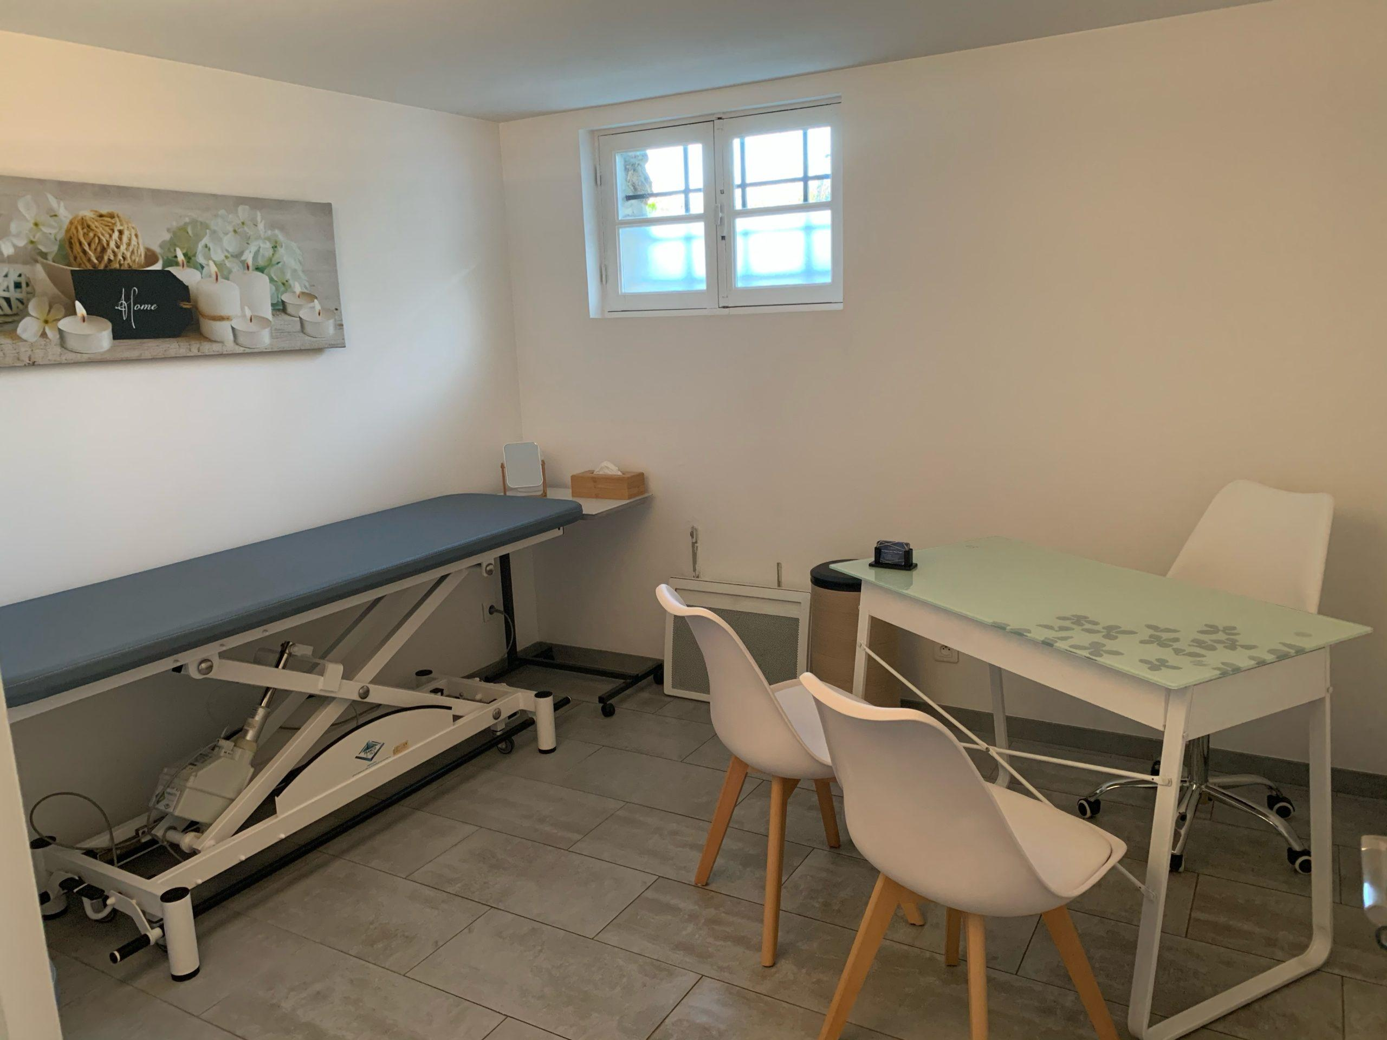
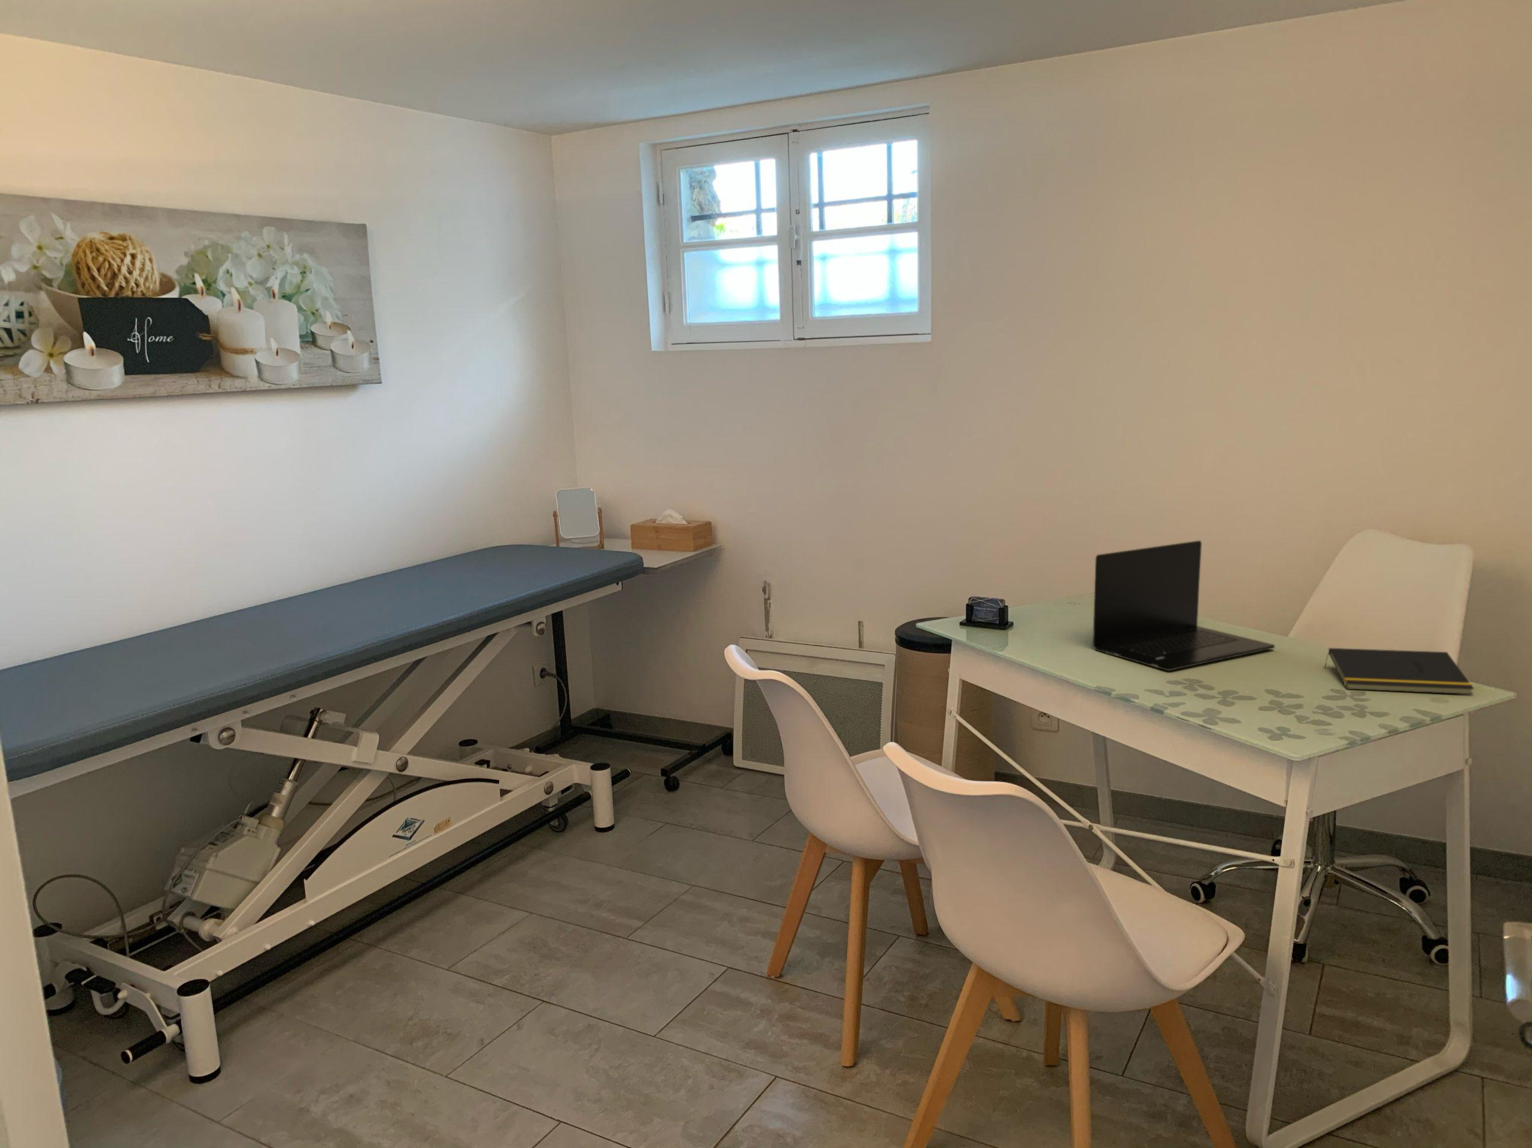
+ notepad (1397, 669)
+ laptop (1186, 602)
